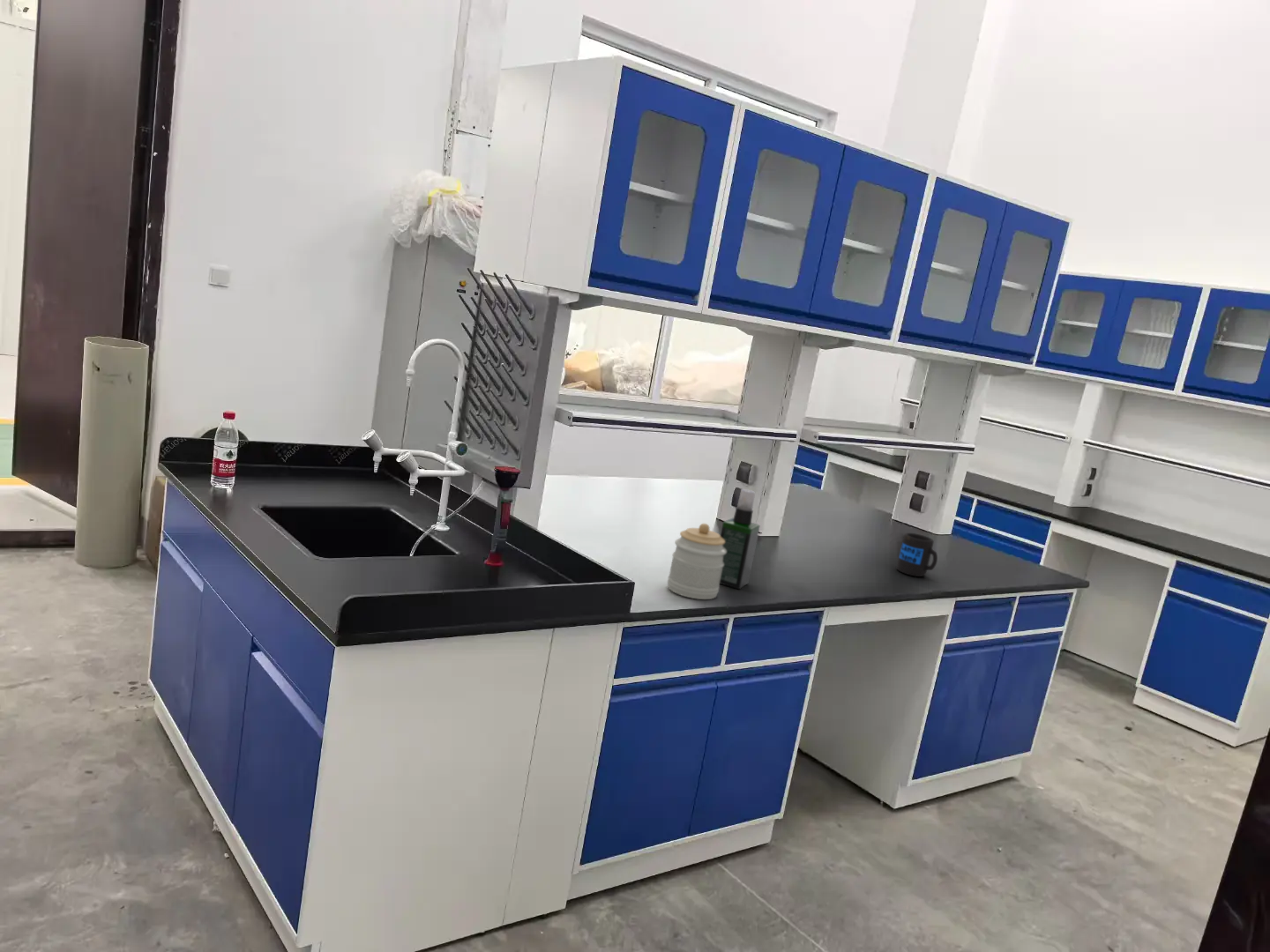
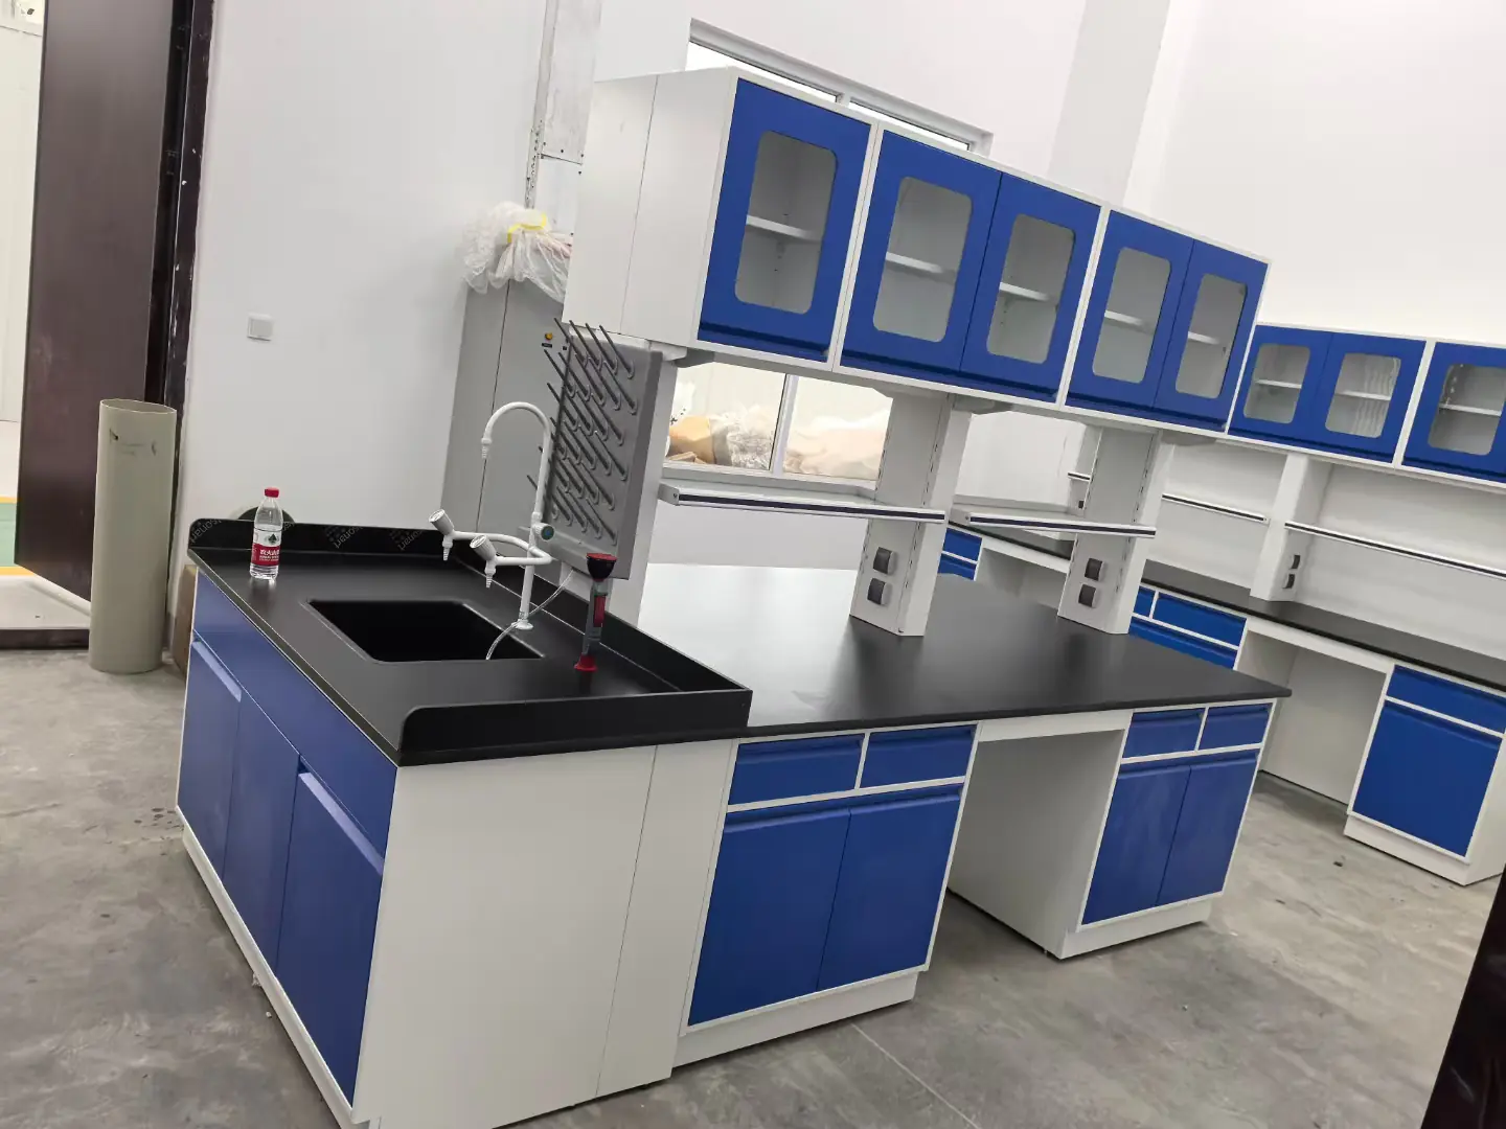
- mug (919, 556)
- spray bottle (738, 537)
- jar (698, 557)
